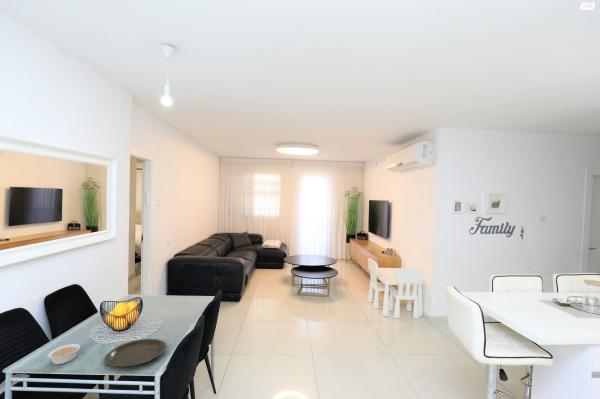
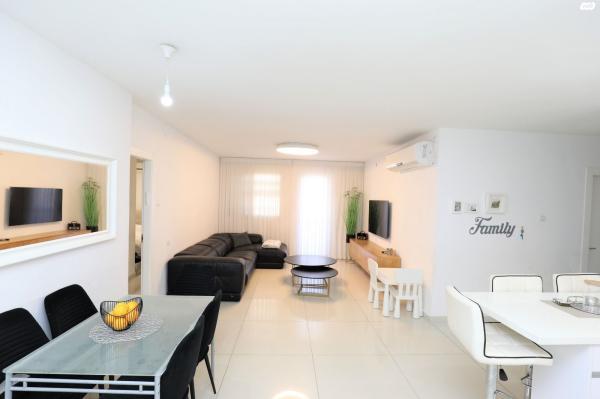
- legume (65, 353)
- plate (136, 352)
